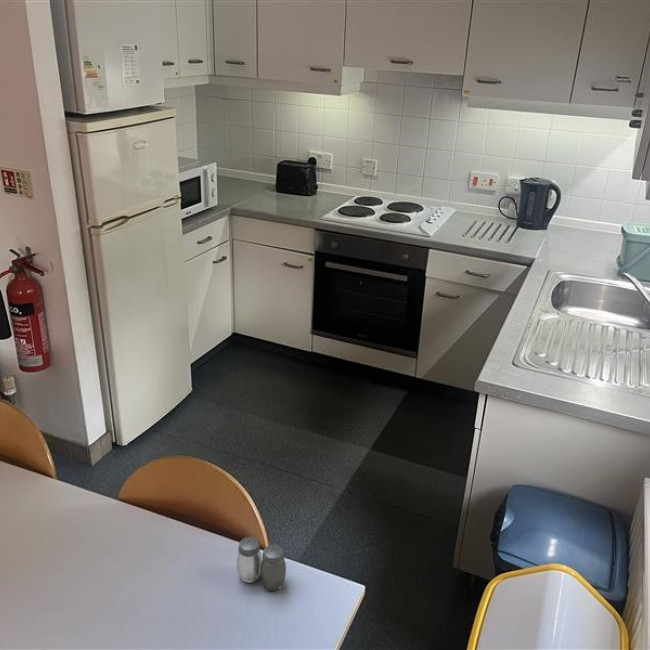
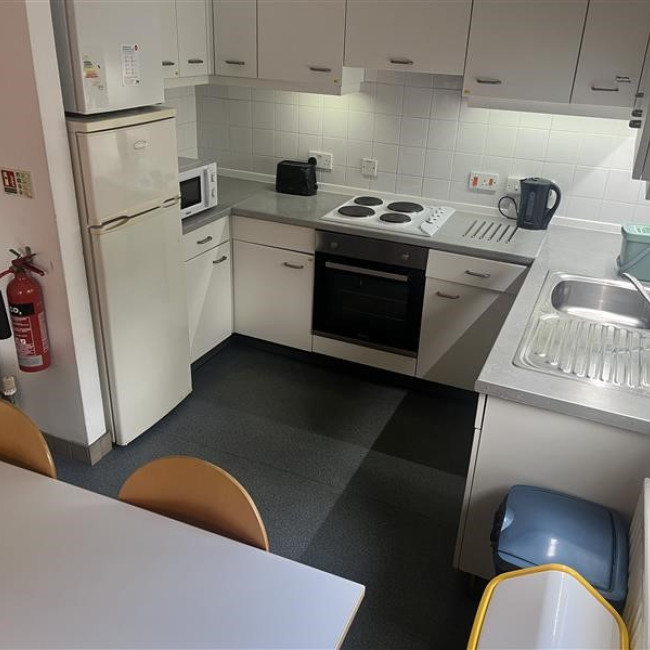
- salt and pepper shaker (261, 563)
